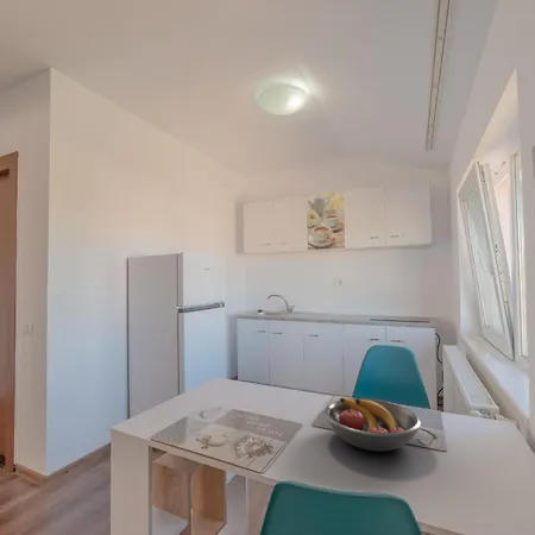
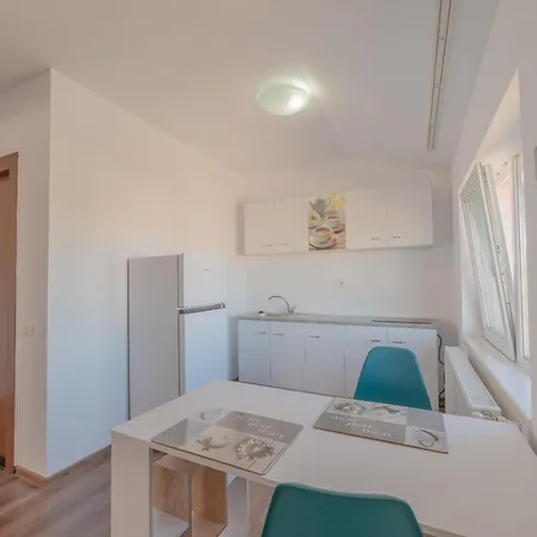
- fruit bowl (370, 423)
